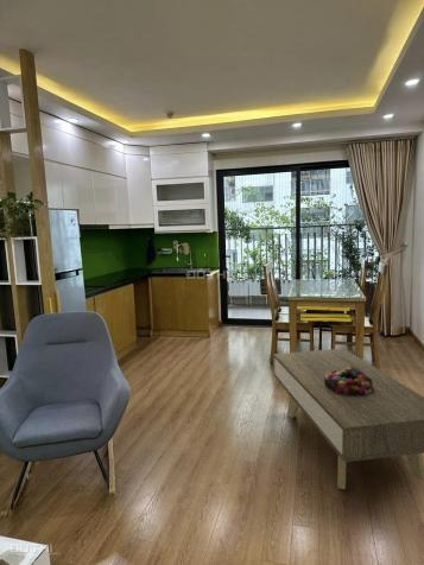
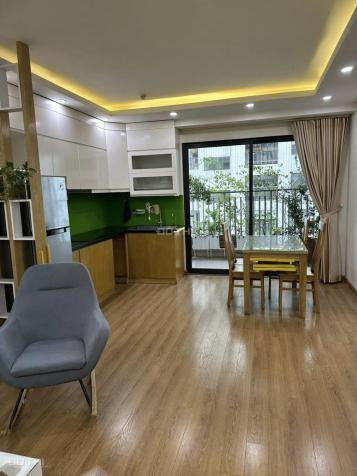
- coffee table (346, 410)
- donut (348, 377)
